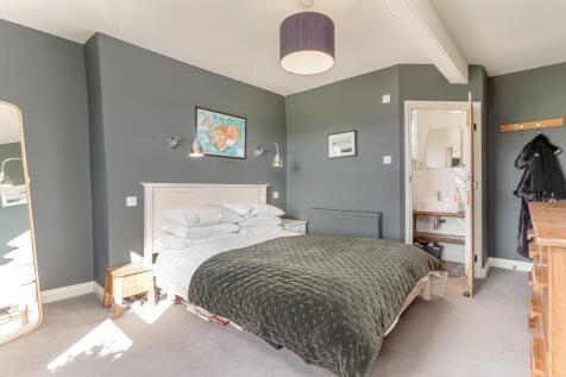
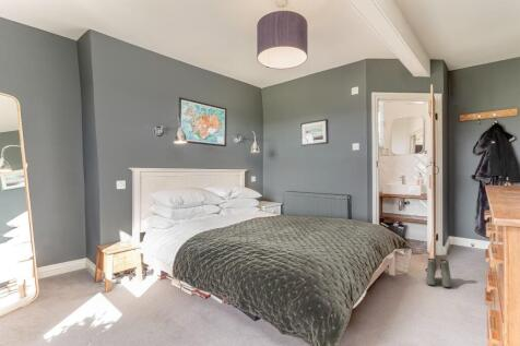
+ boots (435, 272)
